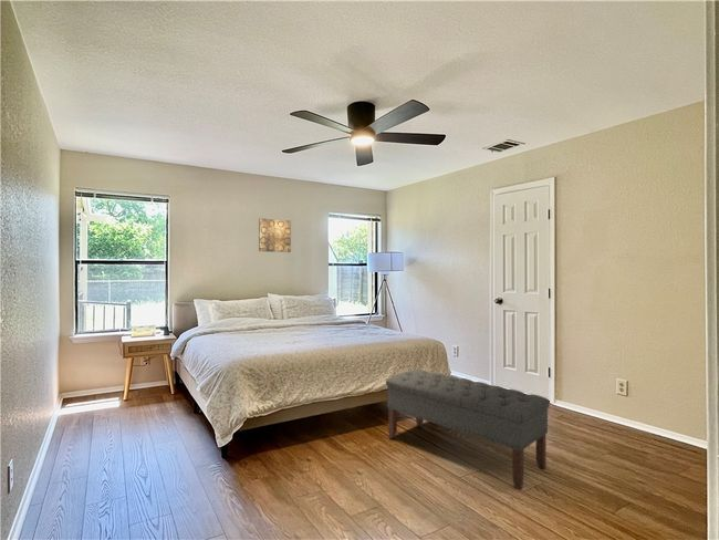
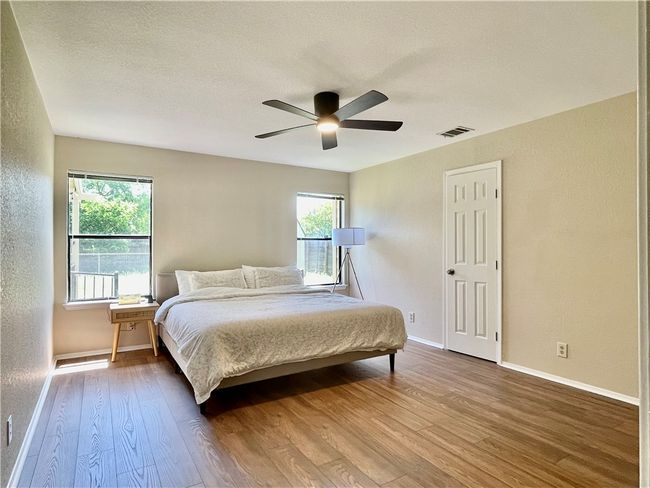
- bench (460, 417)
- wall art (274, 236)
